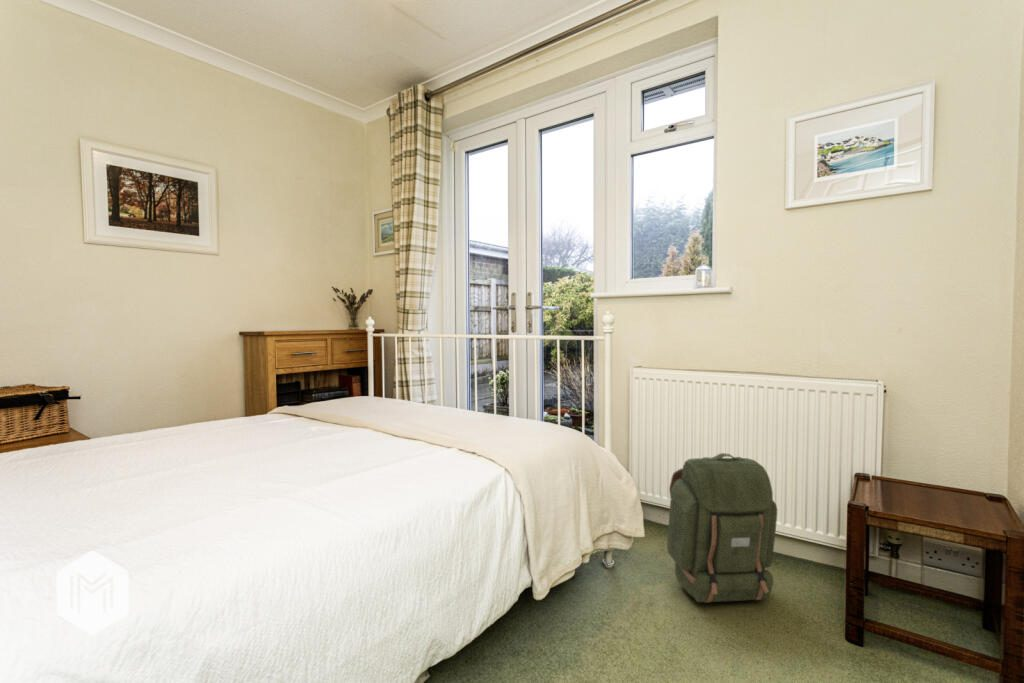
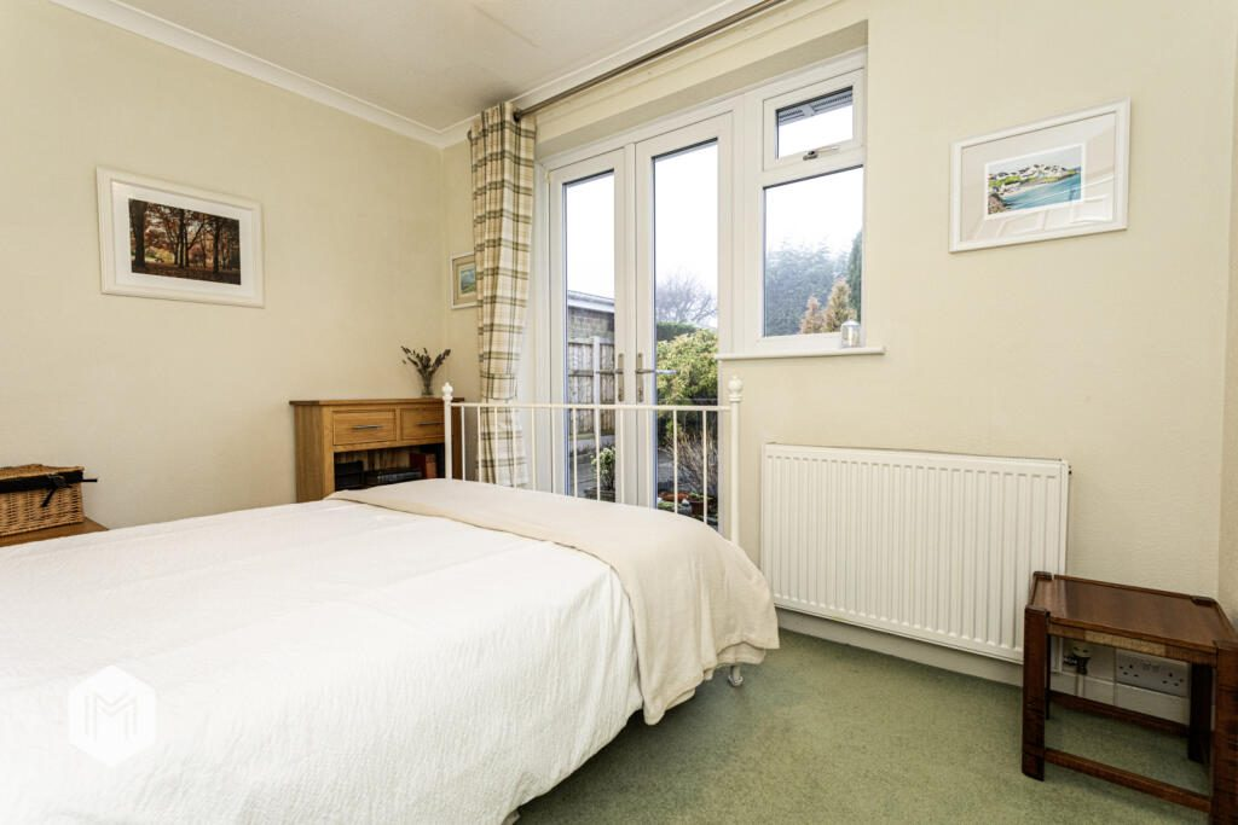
- backpack (716, 520)
